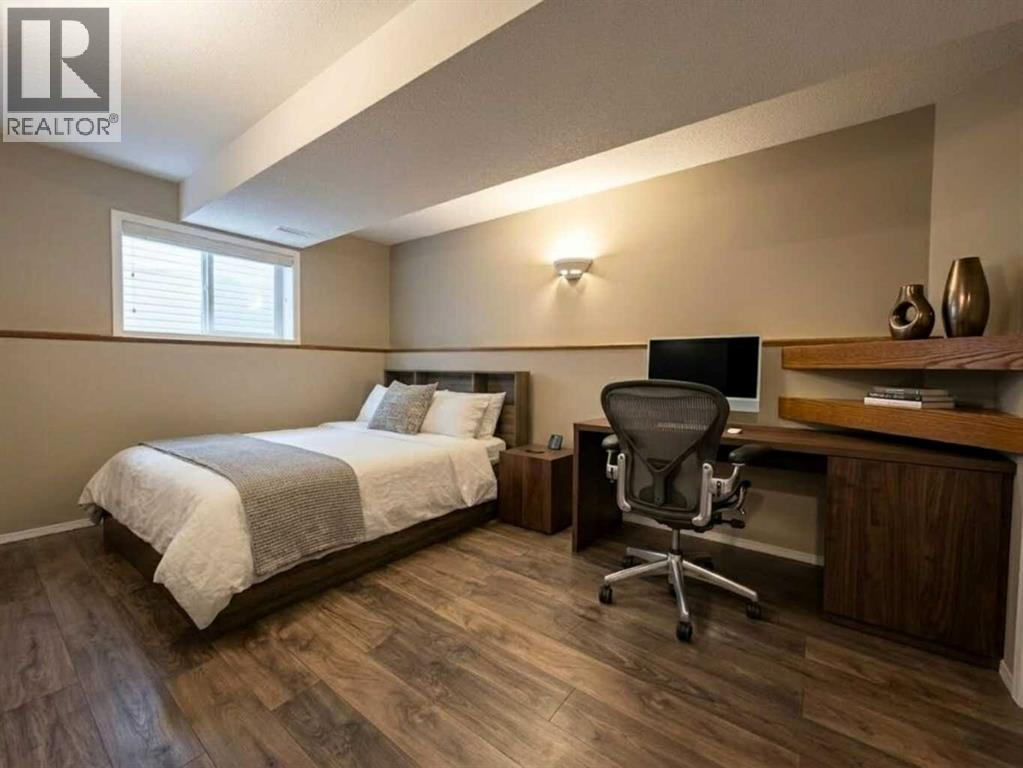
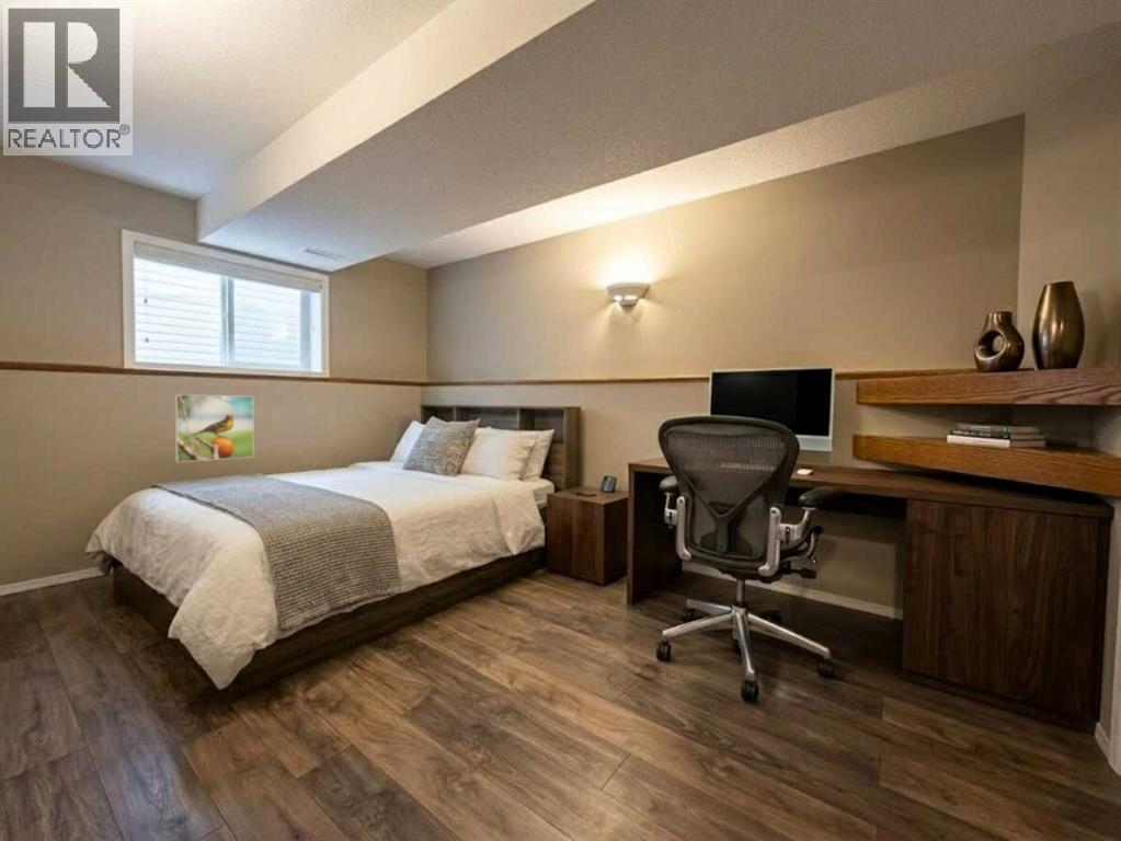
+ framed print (216, 427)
